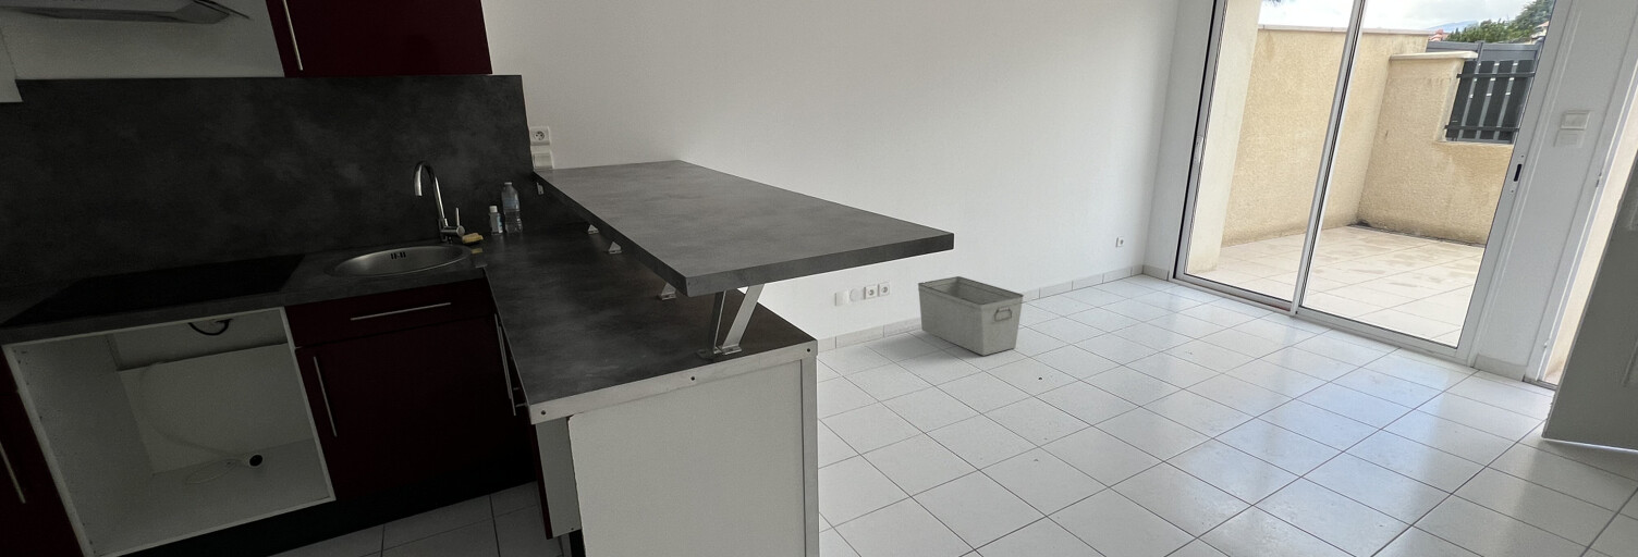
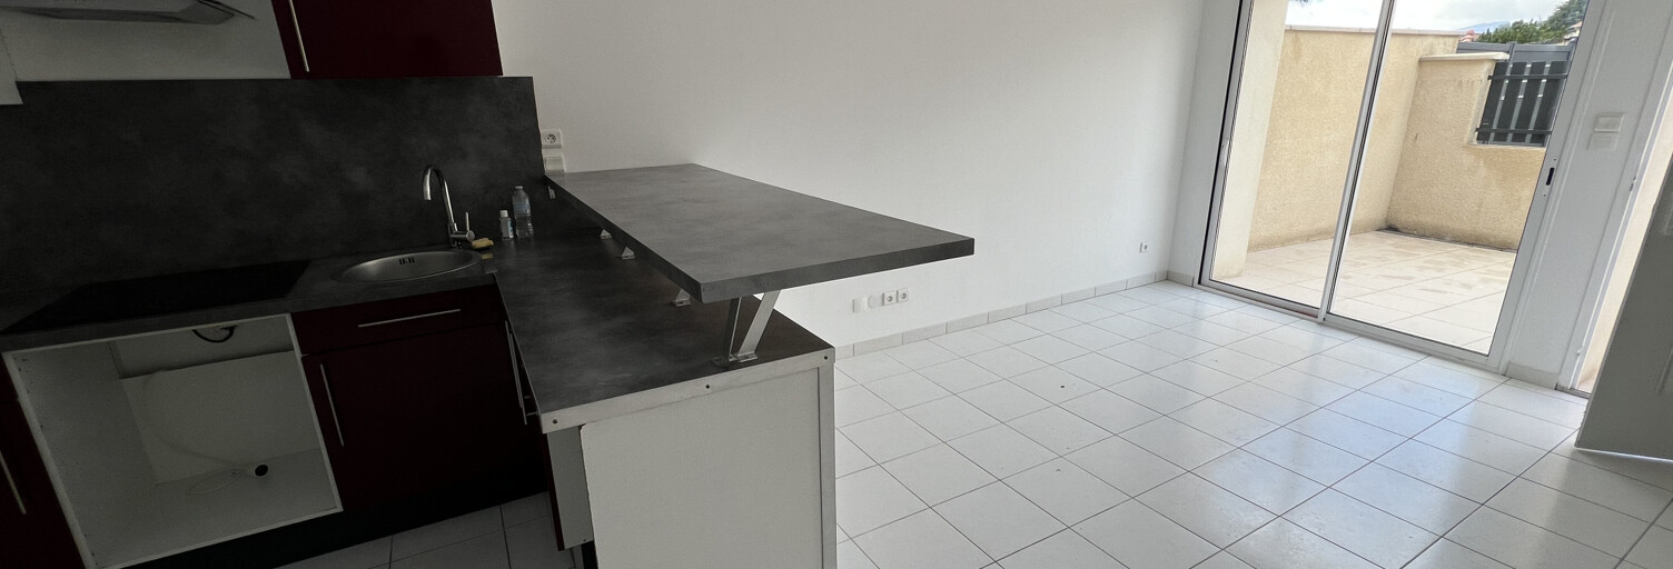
- storage bin (967, 313)
